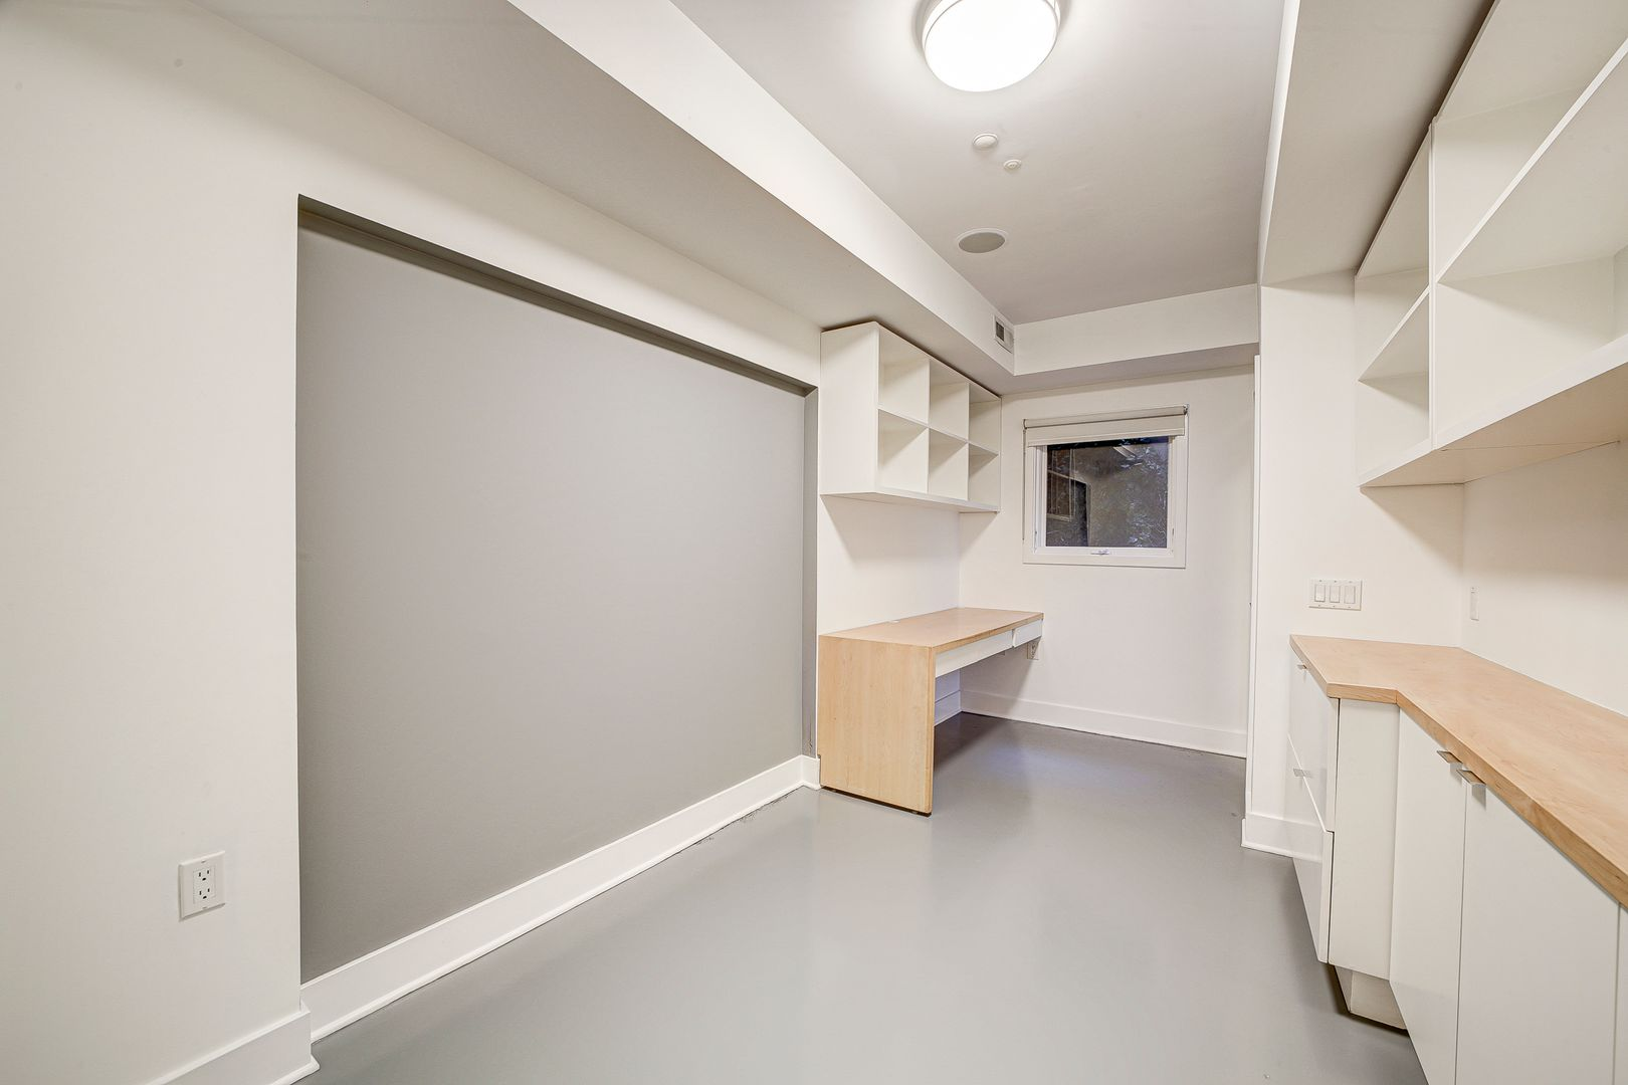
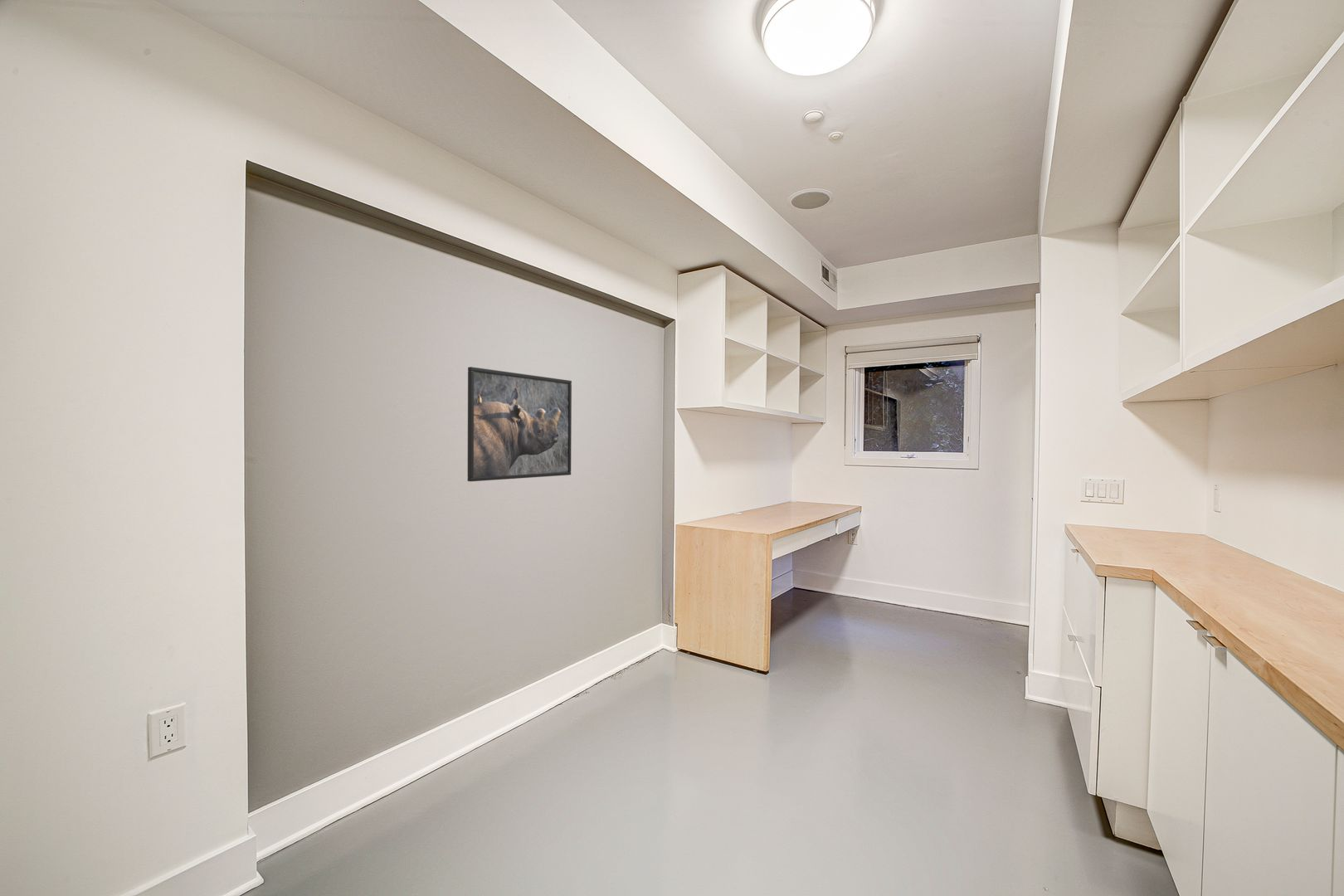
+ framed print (524, 426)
